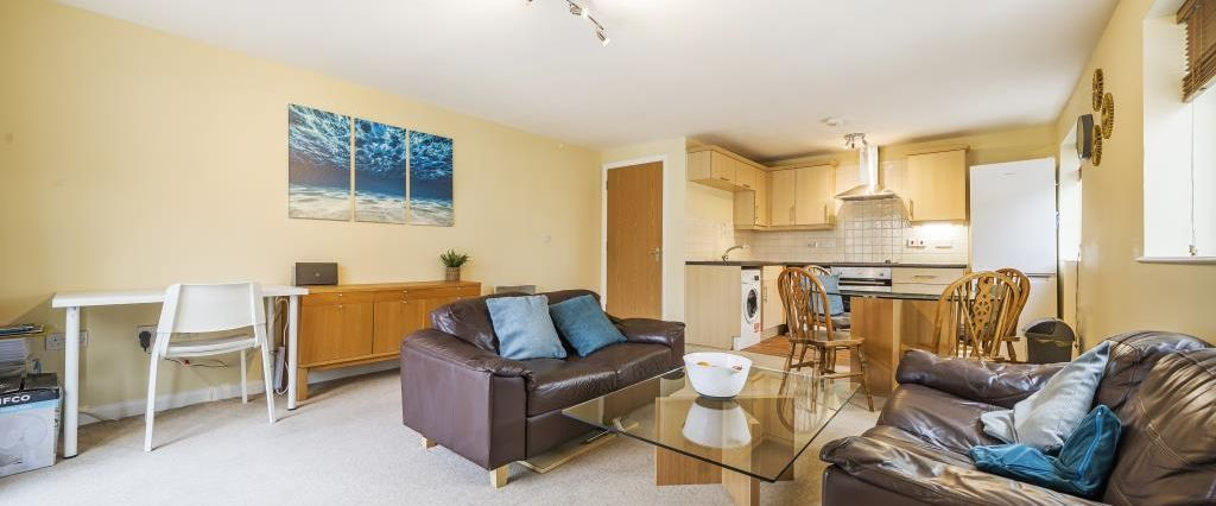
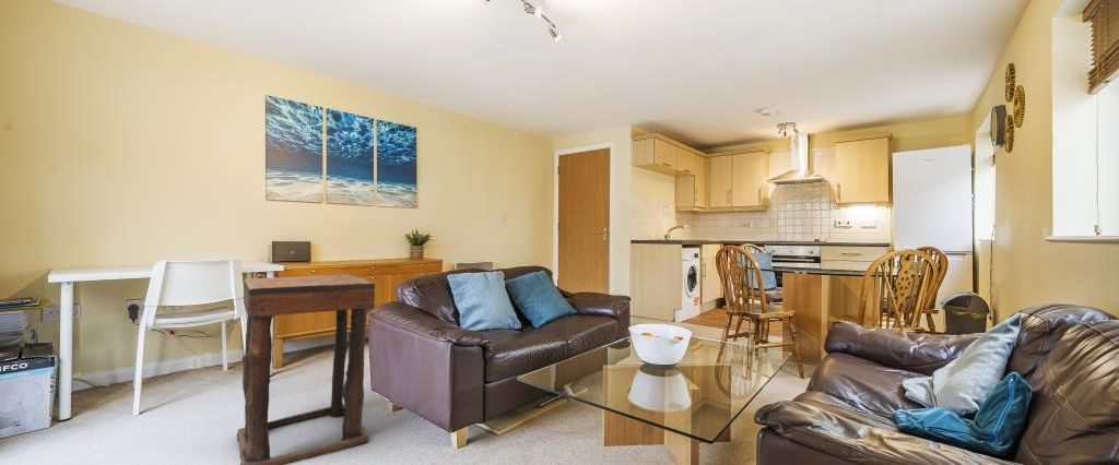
+ side table (333, 358)
